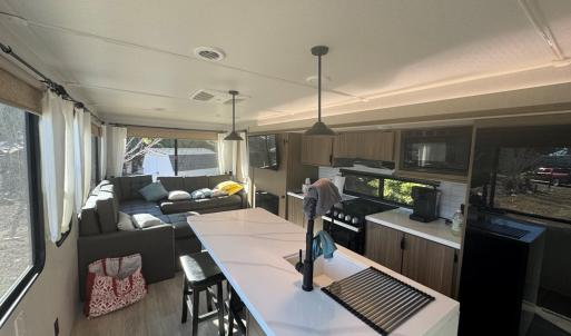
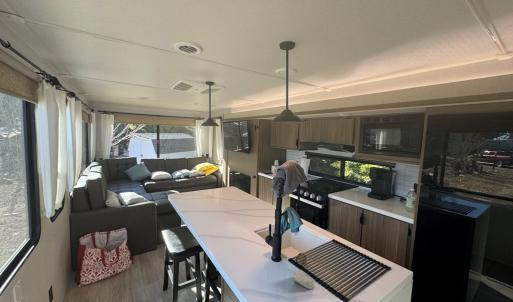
+ soap bar (303, 278)
